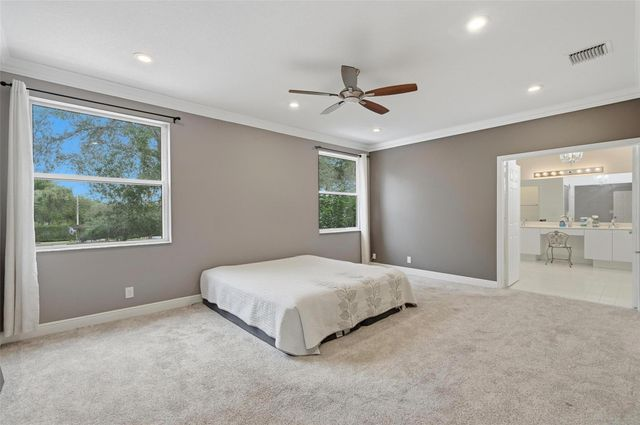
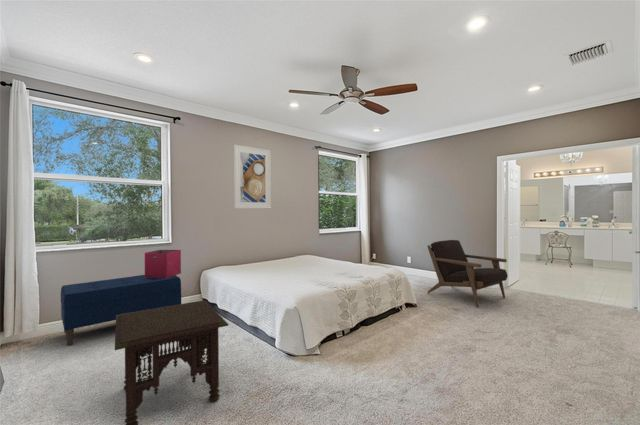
+ armchair (467, 269)
+ storage bin (163, 263)
+ bench (124, 303)
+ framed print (253, 178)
+ side table (170, 355)
